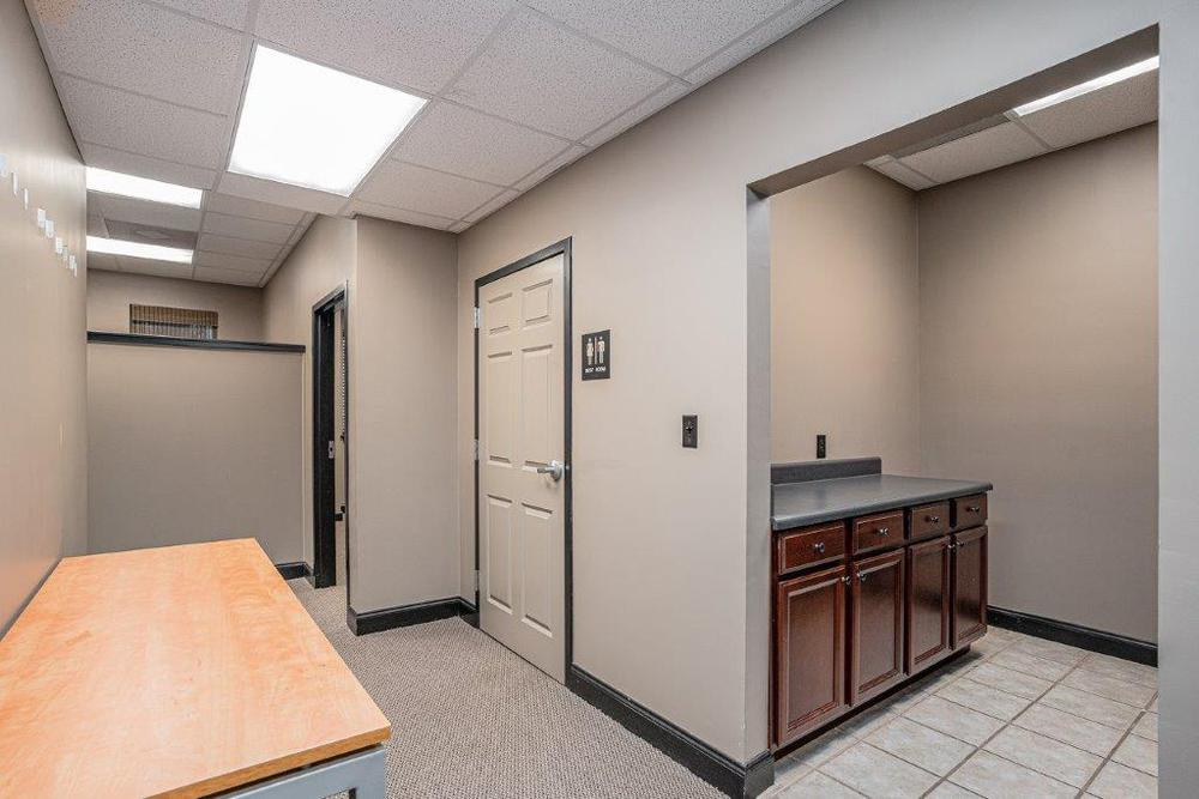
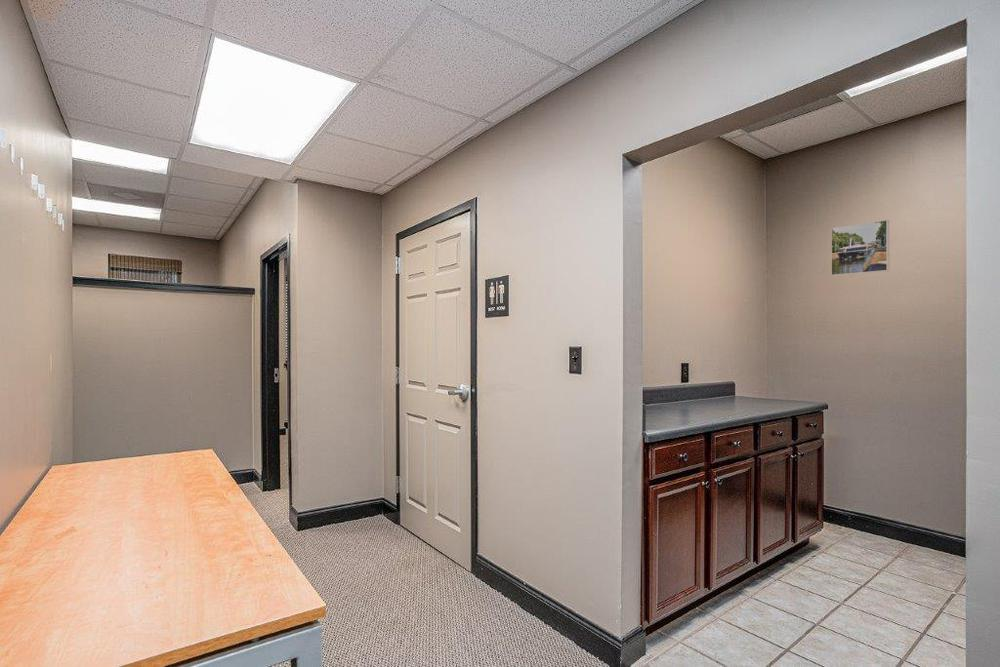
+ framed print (859, 248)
